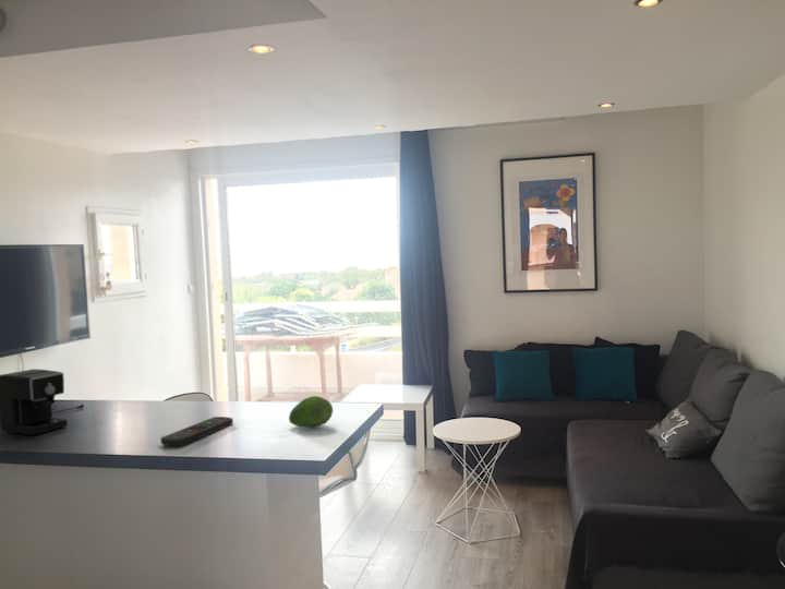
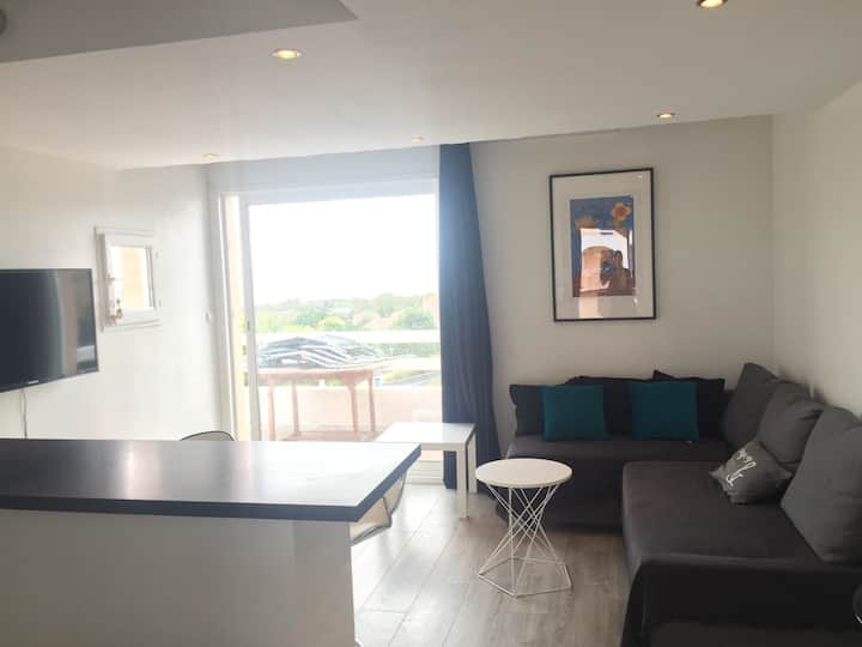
- fruit (310, 411)
- coffee maker (58, 394)
- remote control (198, 430)
